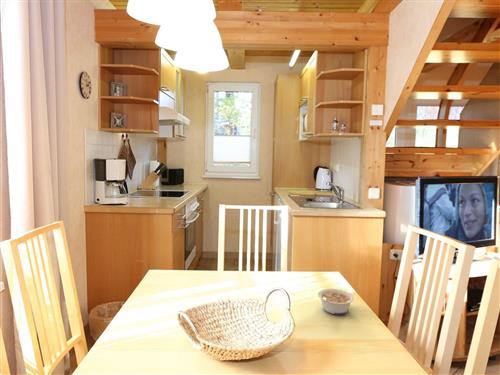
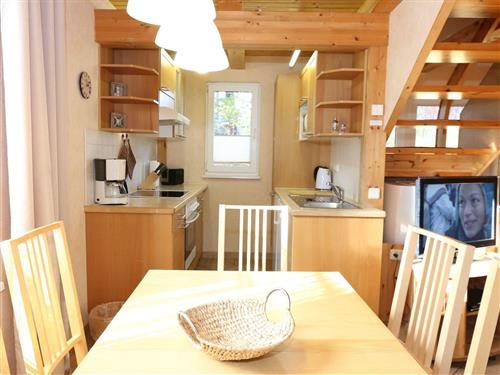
- legume (335, 301)
